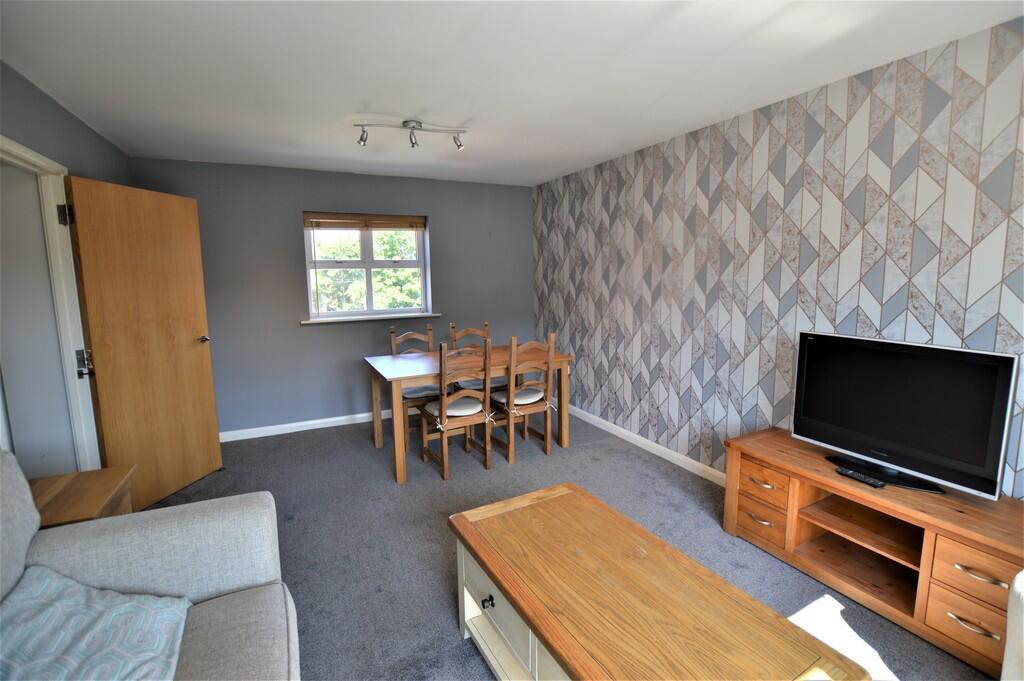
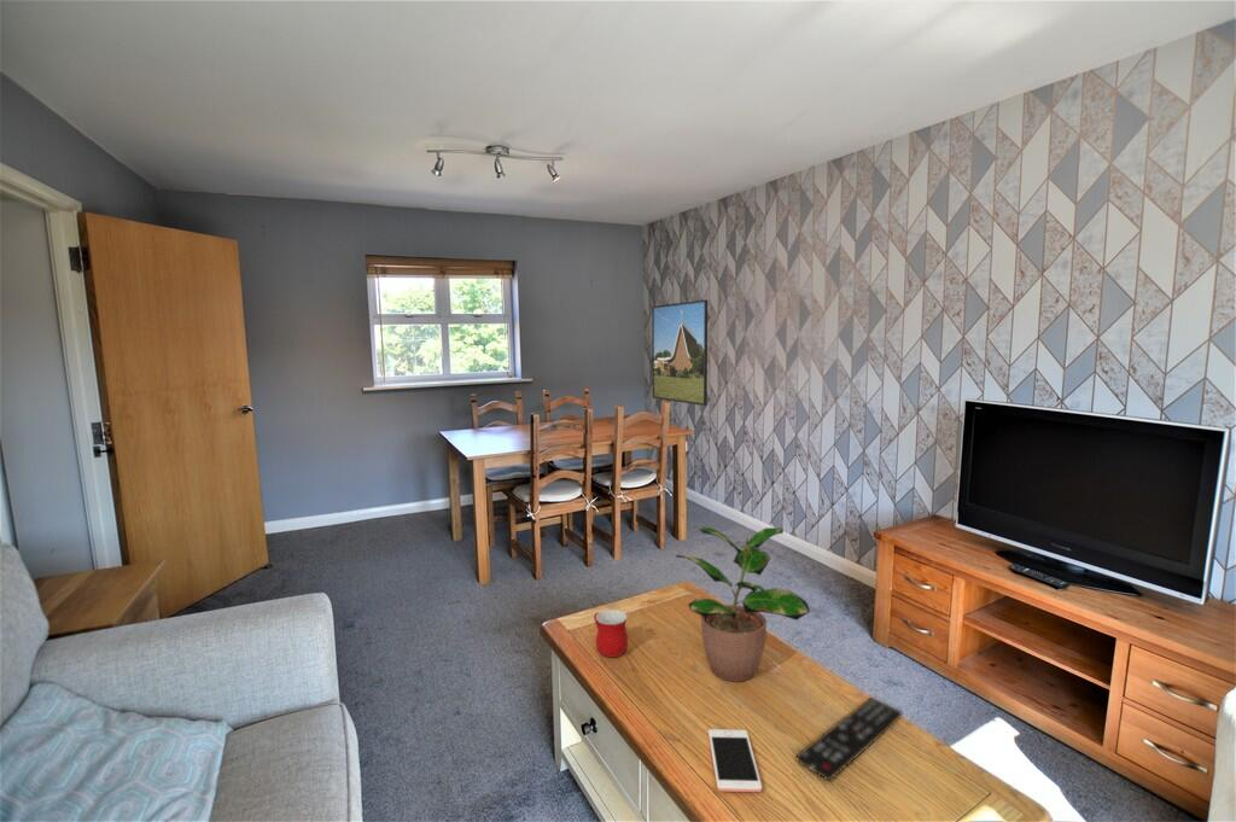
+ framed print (677, 352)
+ mug (608, 631)
+ remote control (851, 734)
+ potted plant (737, 596)
+ cell phone (733, 758)
